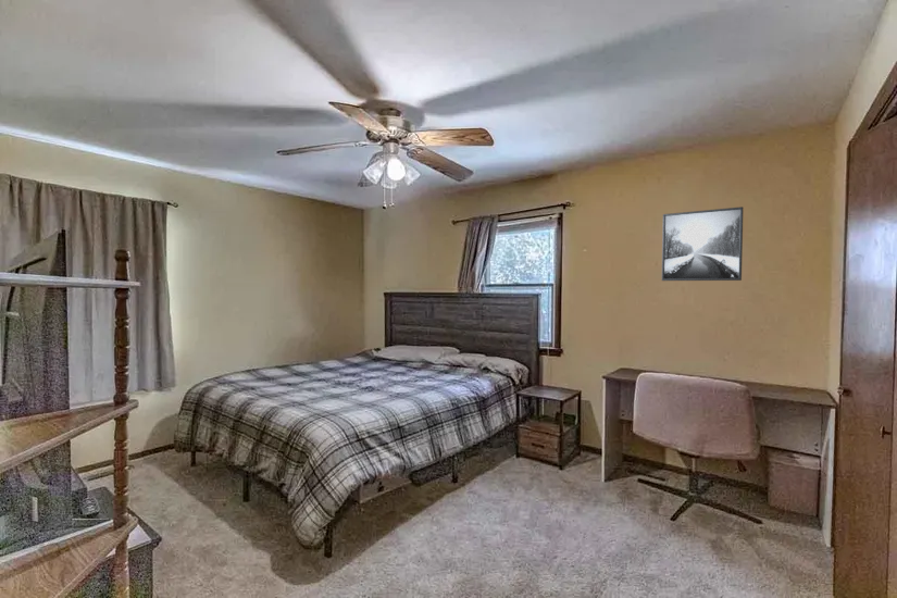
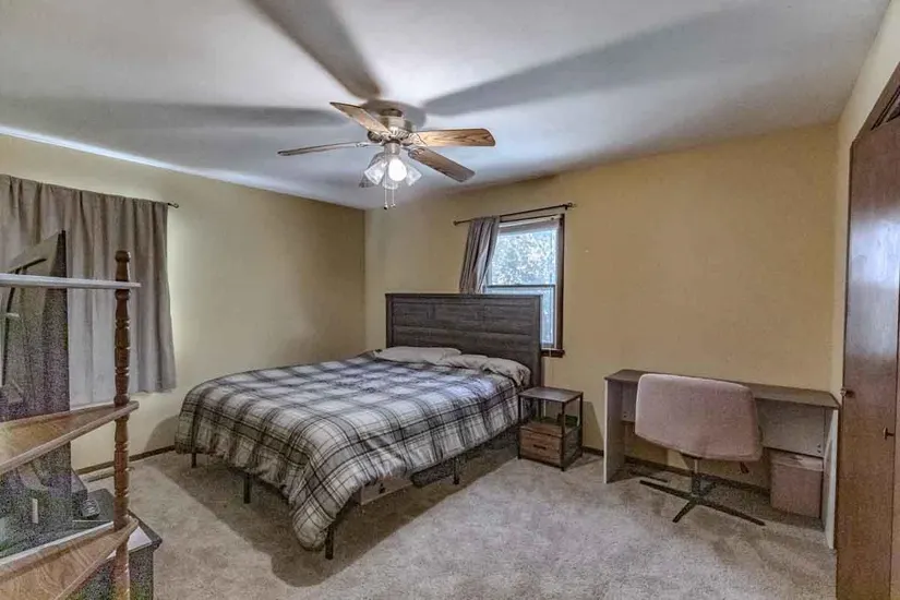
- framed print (700, 246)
